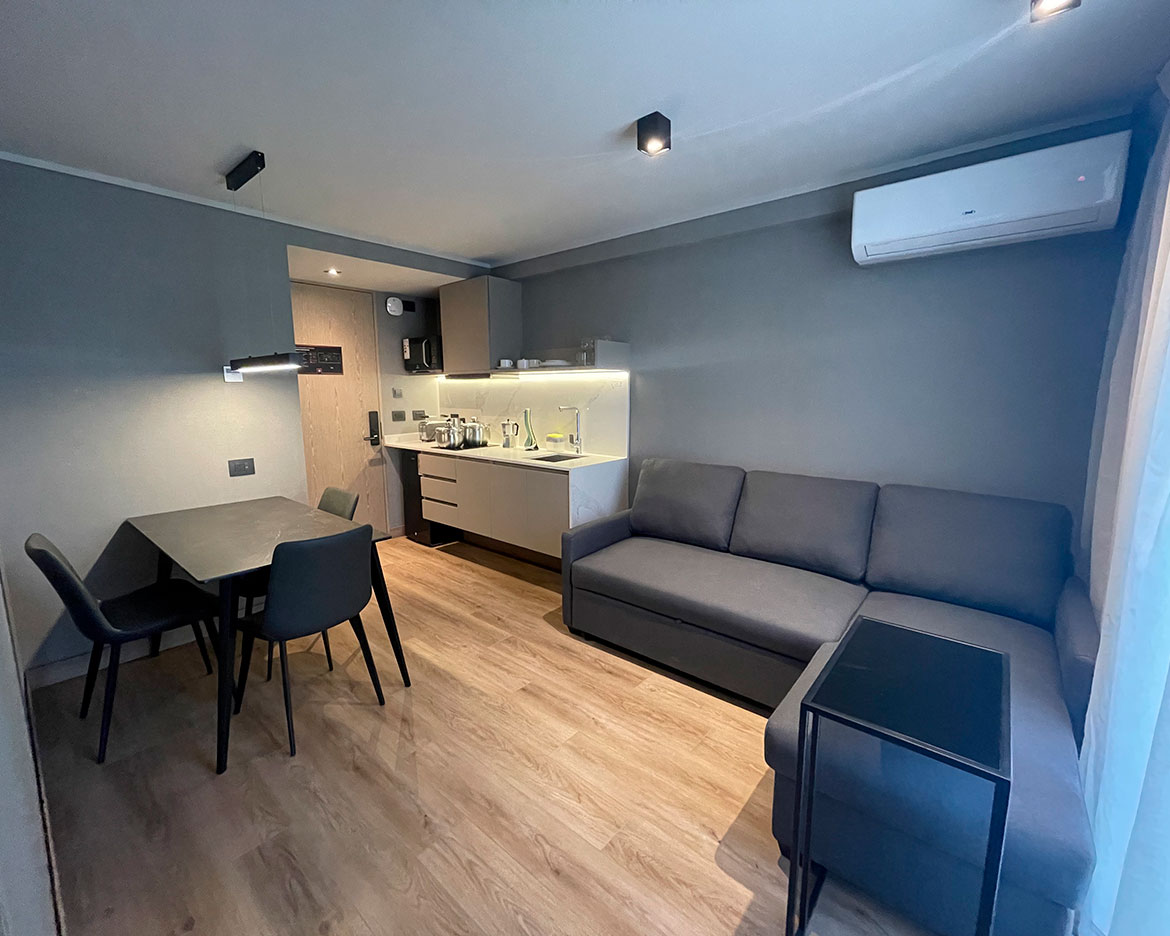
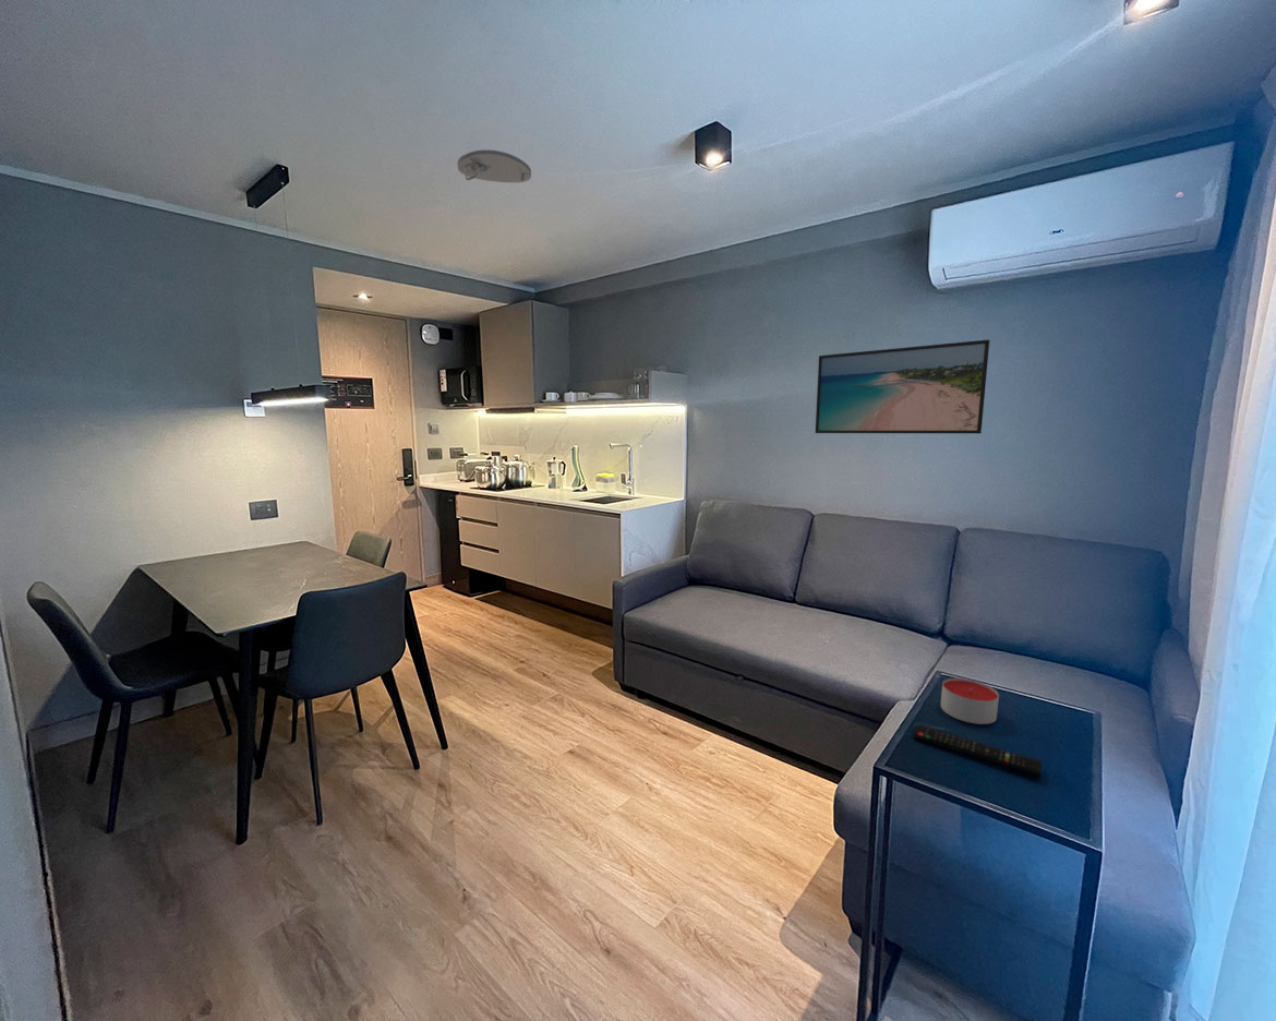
+ smoke detector (494, 171)
+ remote control (973, 749)
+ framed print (893, 391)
+ candle (968, 699)
